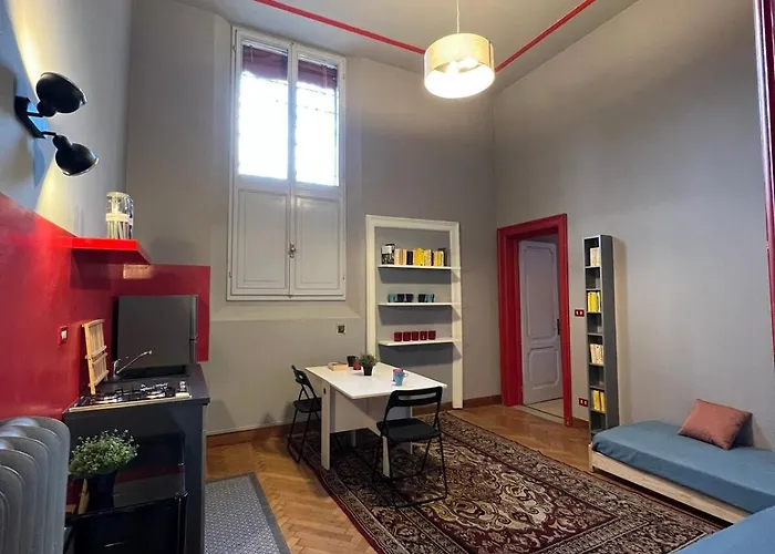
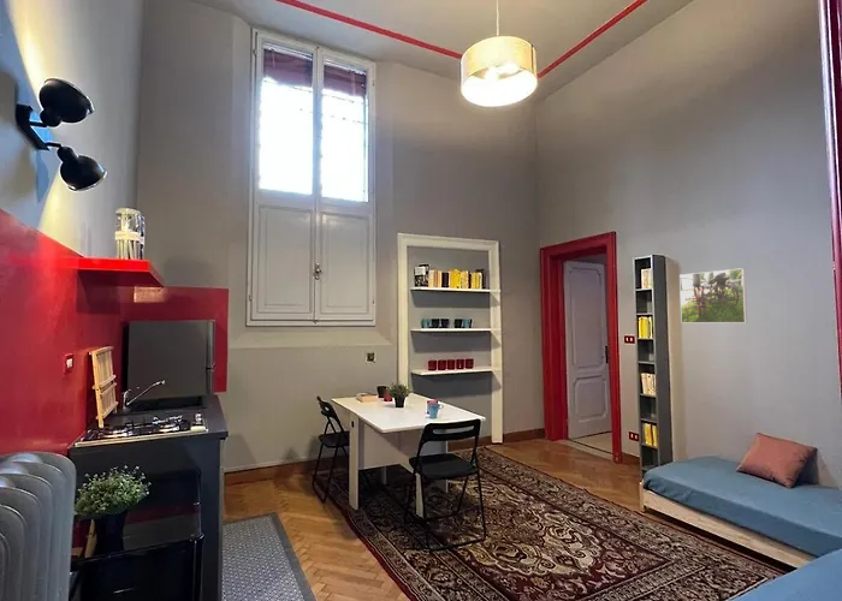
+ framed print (711, 297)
